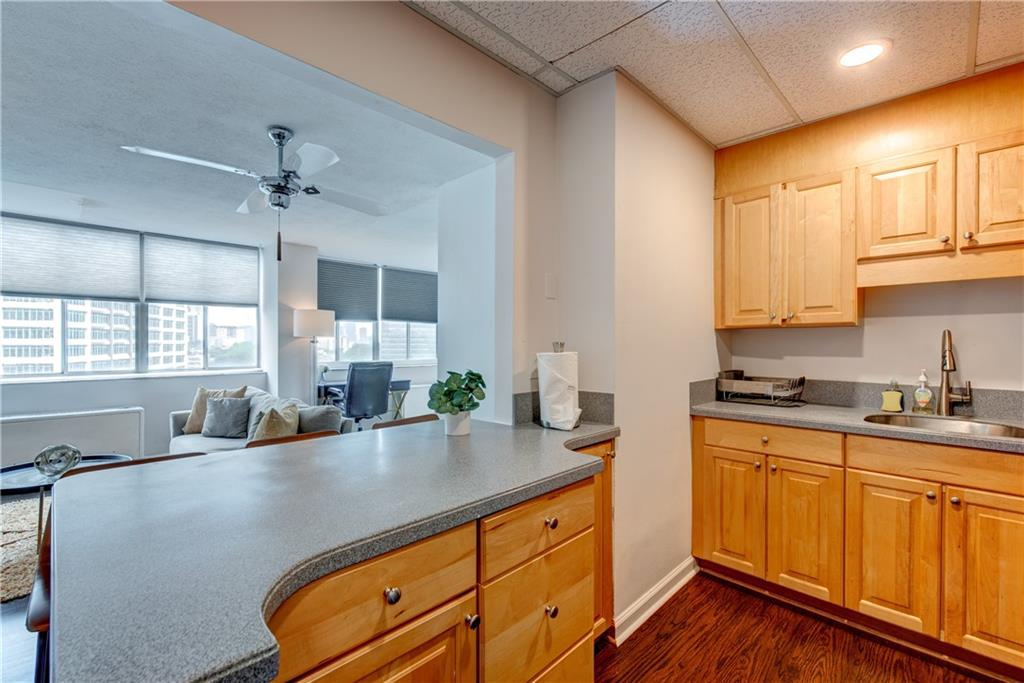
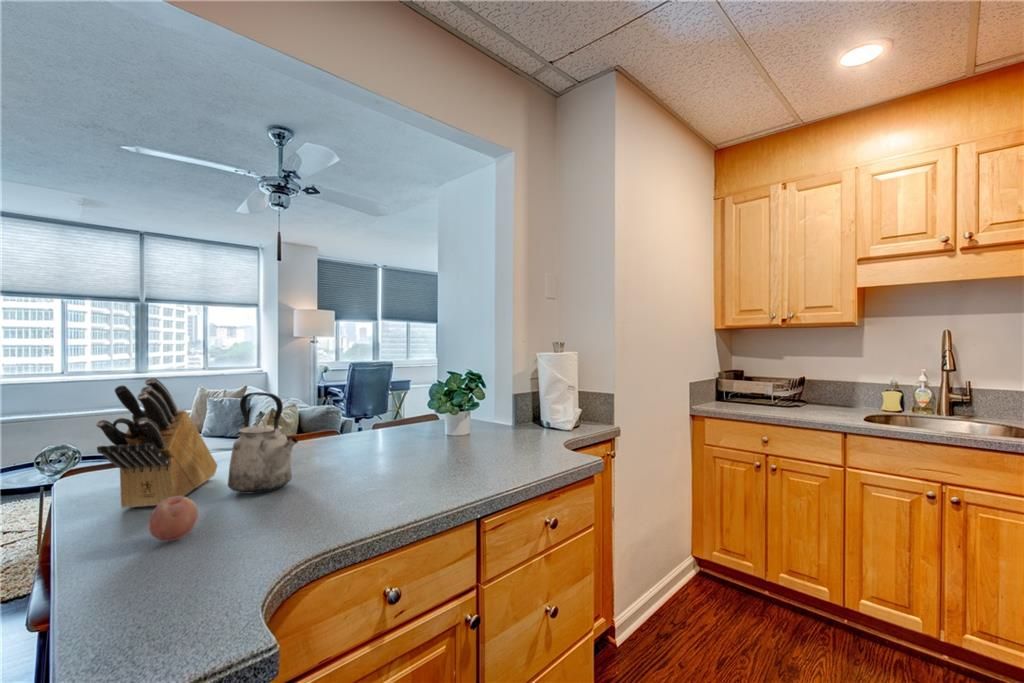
+ fruit (174, 519)
+ knife block (164, 435)
+ kettle (268, 441)
